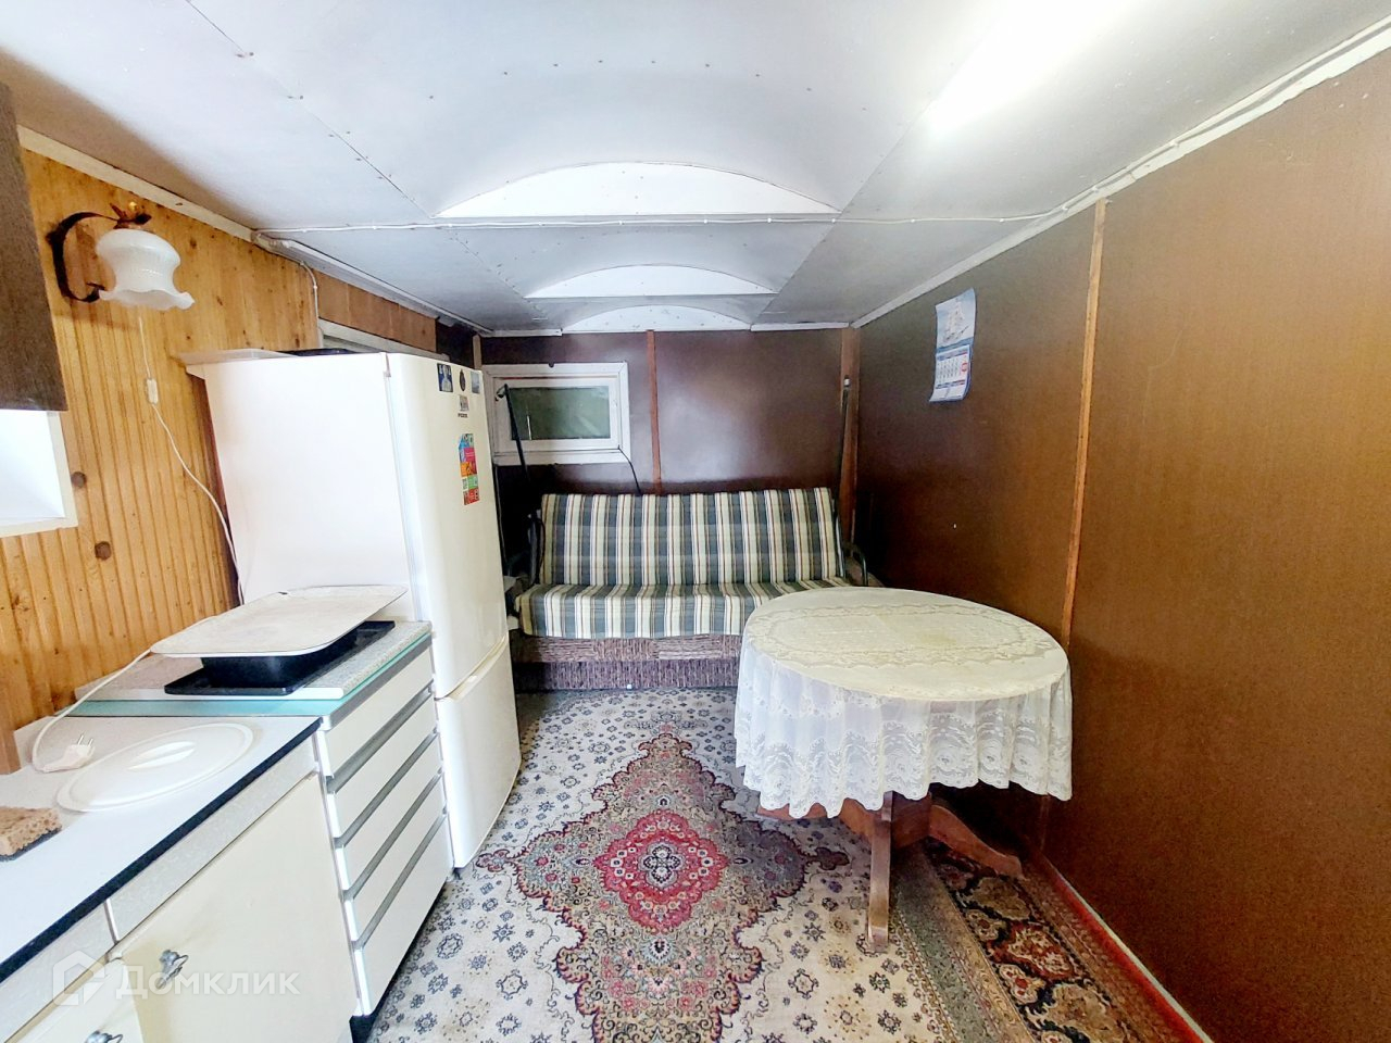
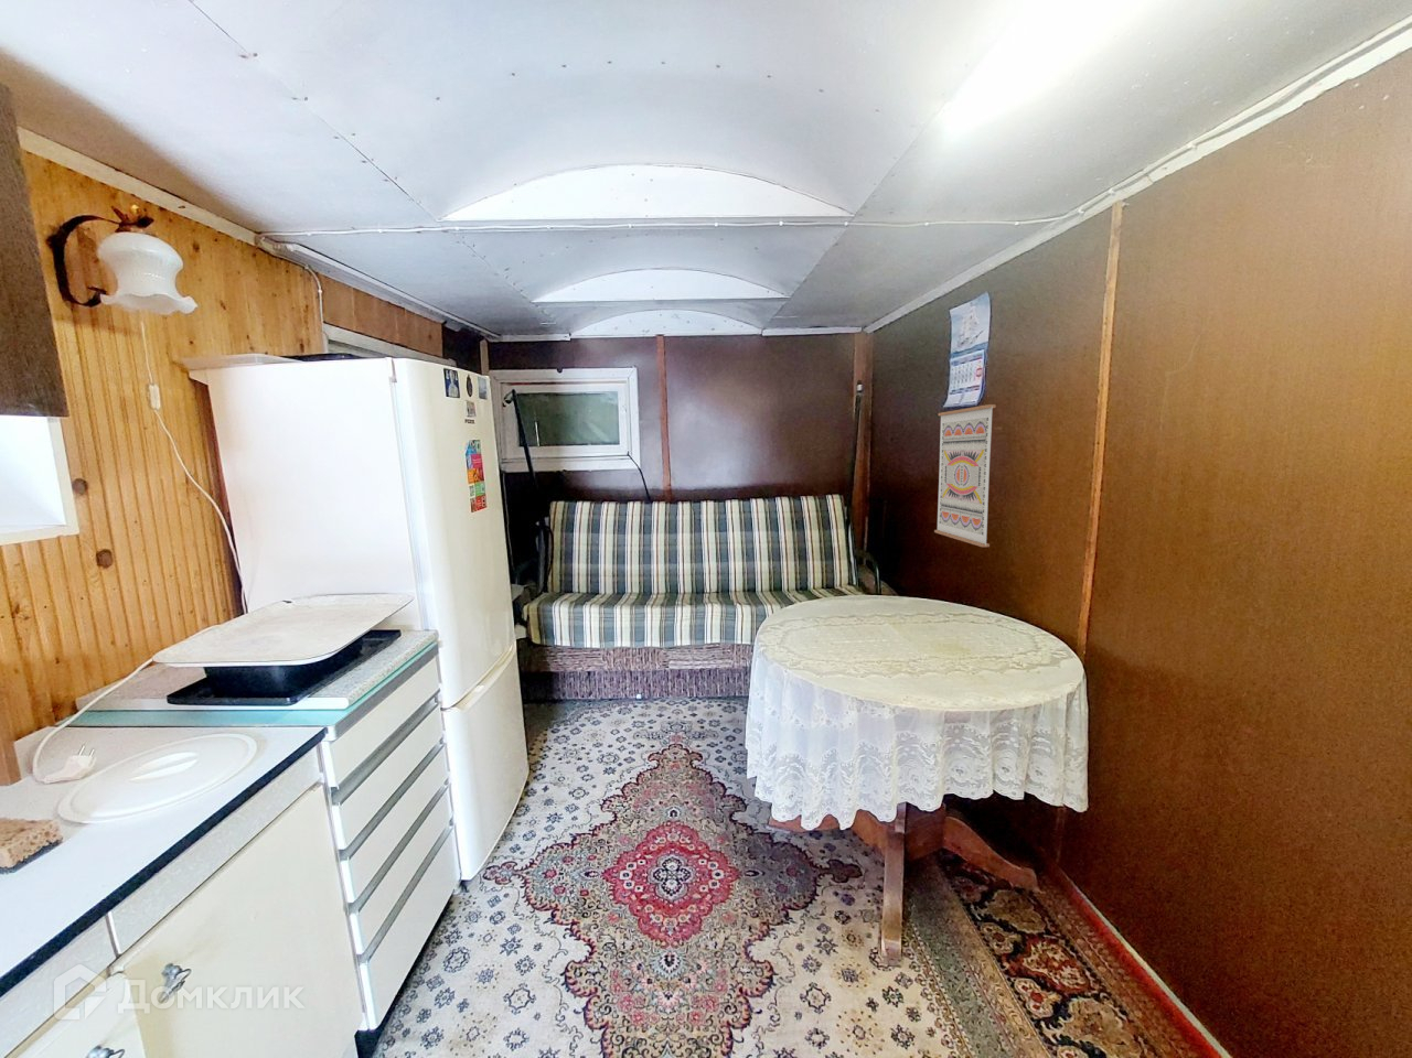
+ wall art (961, 475)
